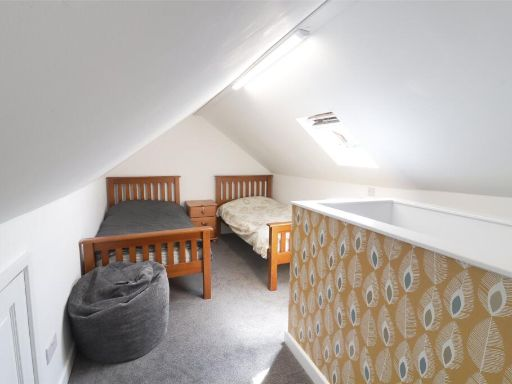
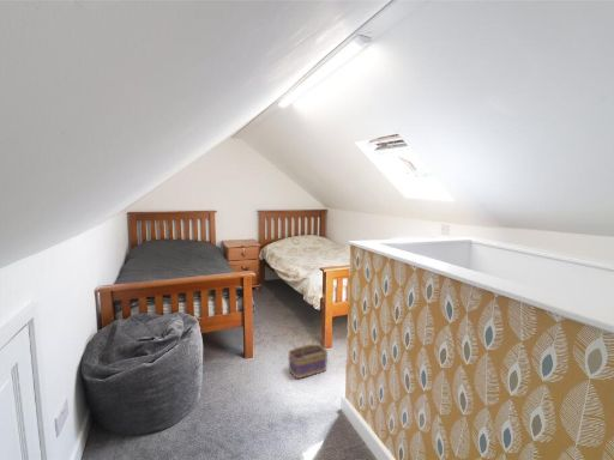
+ basket (307, 351)
